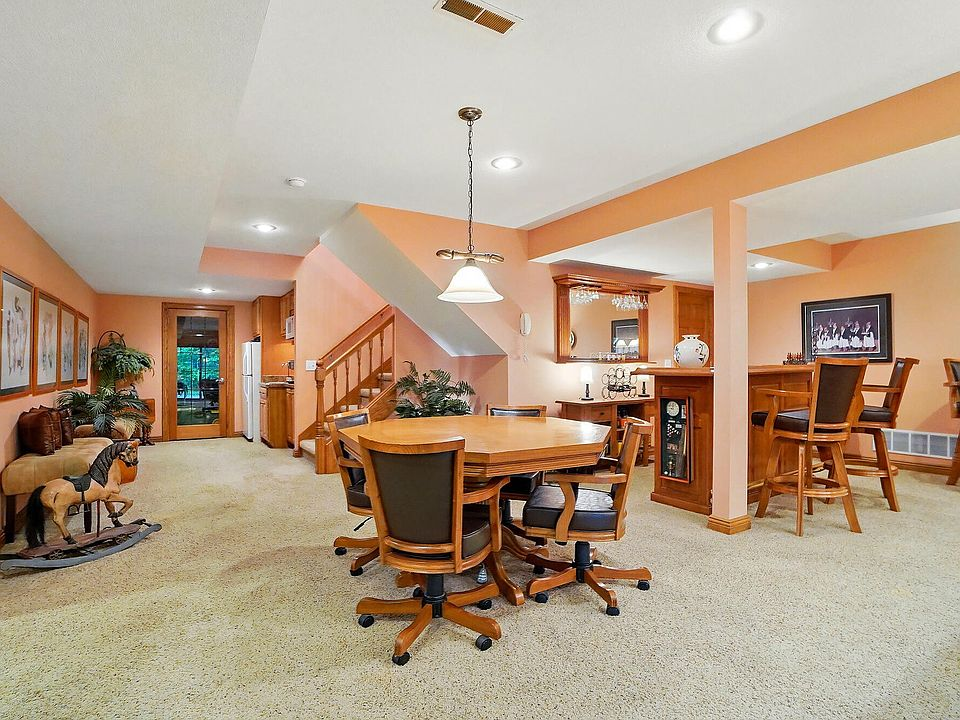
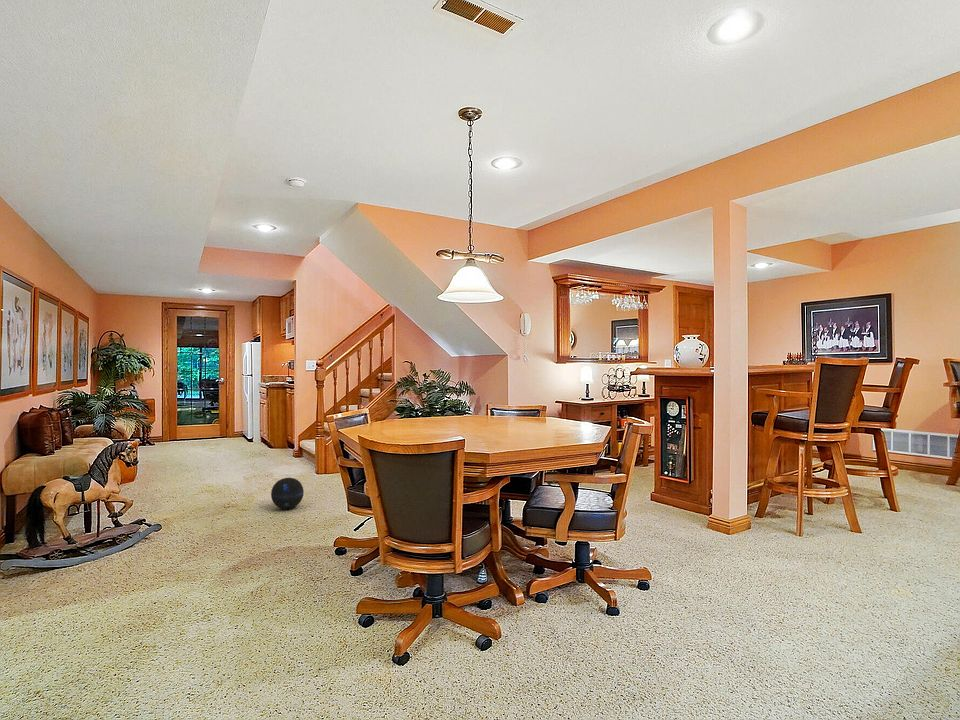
+ ball (287, 493)
